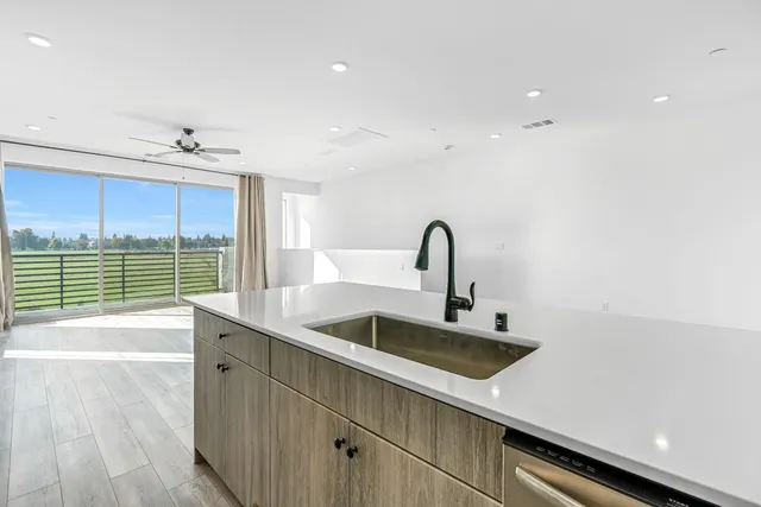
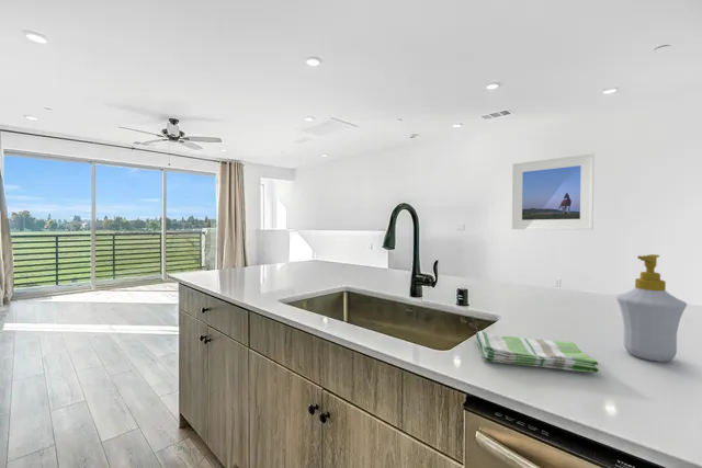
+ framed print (550, 194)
+ soap bottle (649, 305)
+ dish towel (529, 346)
